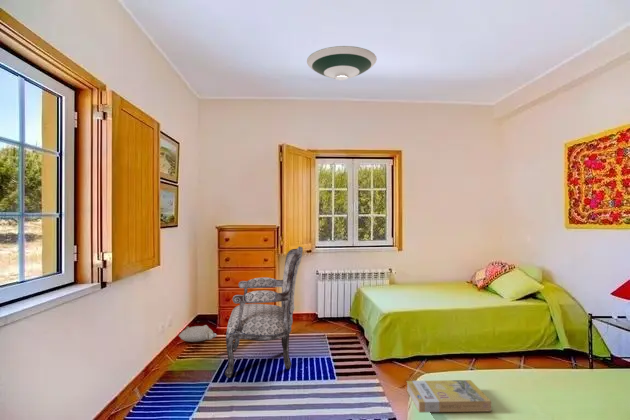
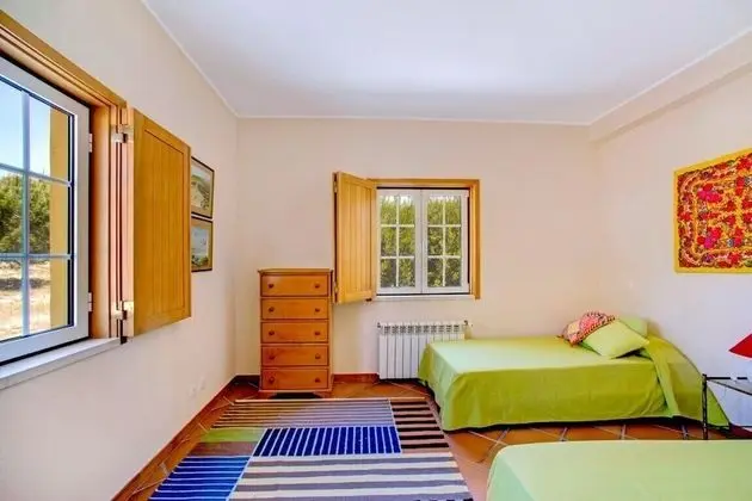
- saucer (341, 69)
- plush toy (199, 334)
- armchair (265, 304)
- book (446, 395)
